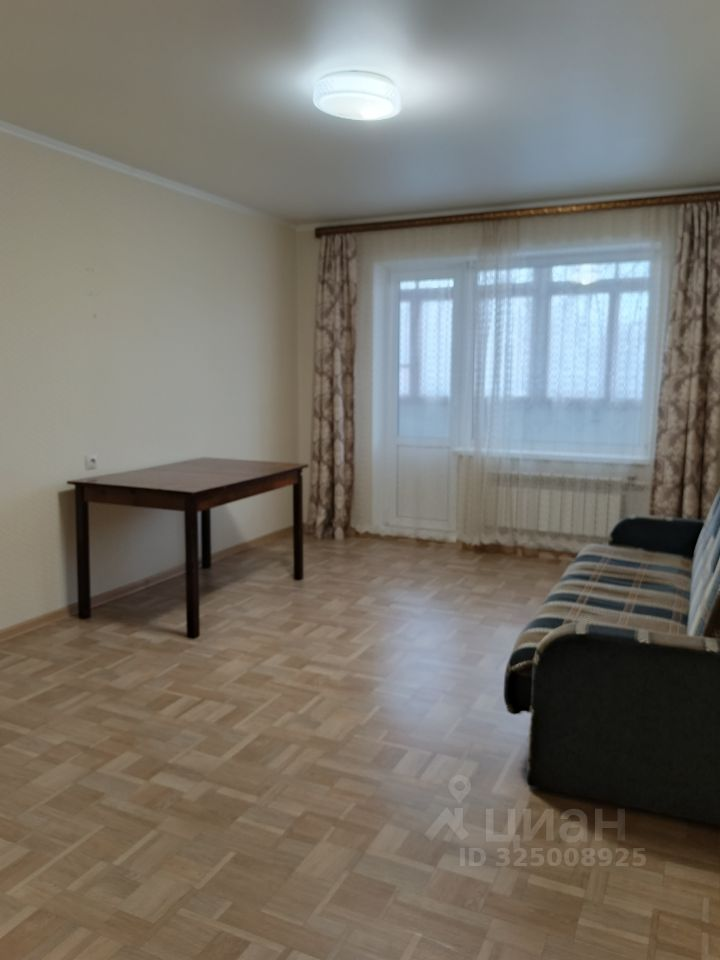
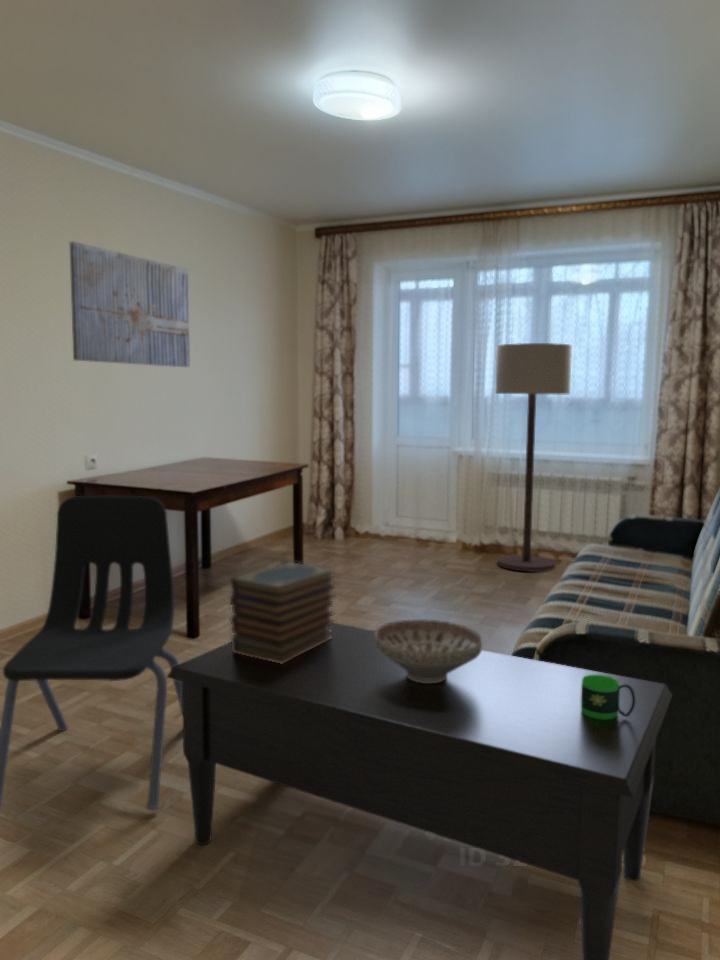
+ wall art (135, 310)
+ floor lamp (530, 457)
+ book stack (284, 609)
+ decorative bowl (427, 654)
+ dining chair (98, 638)
+ coffee table (412, 767)
+ mug (608, 696)
